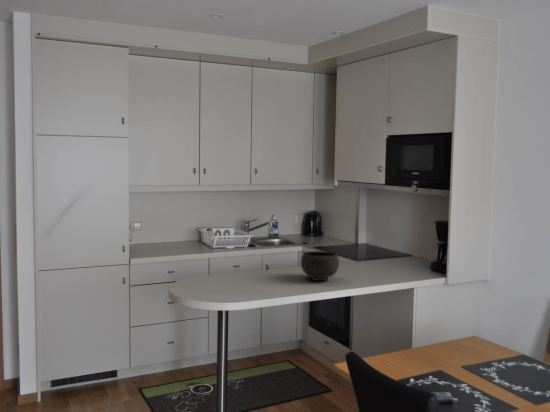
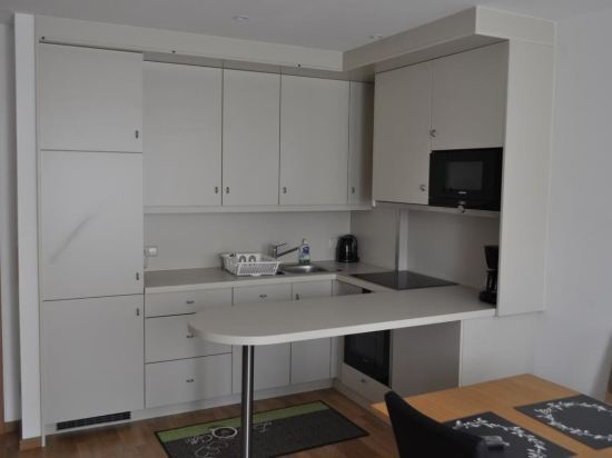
- bowl (319, 266)
